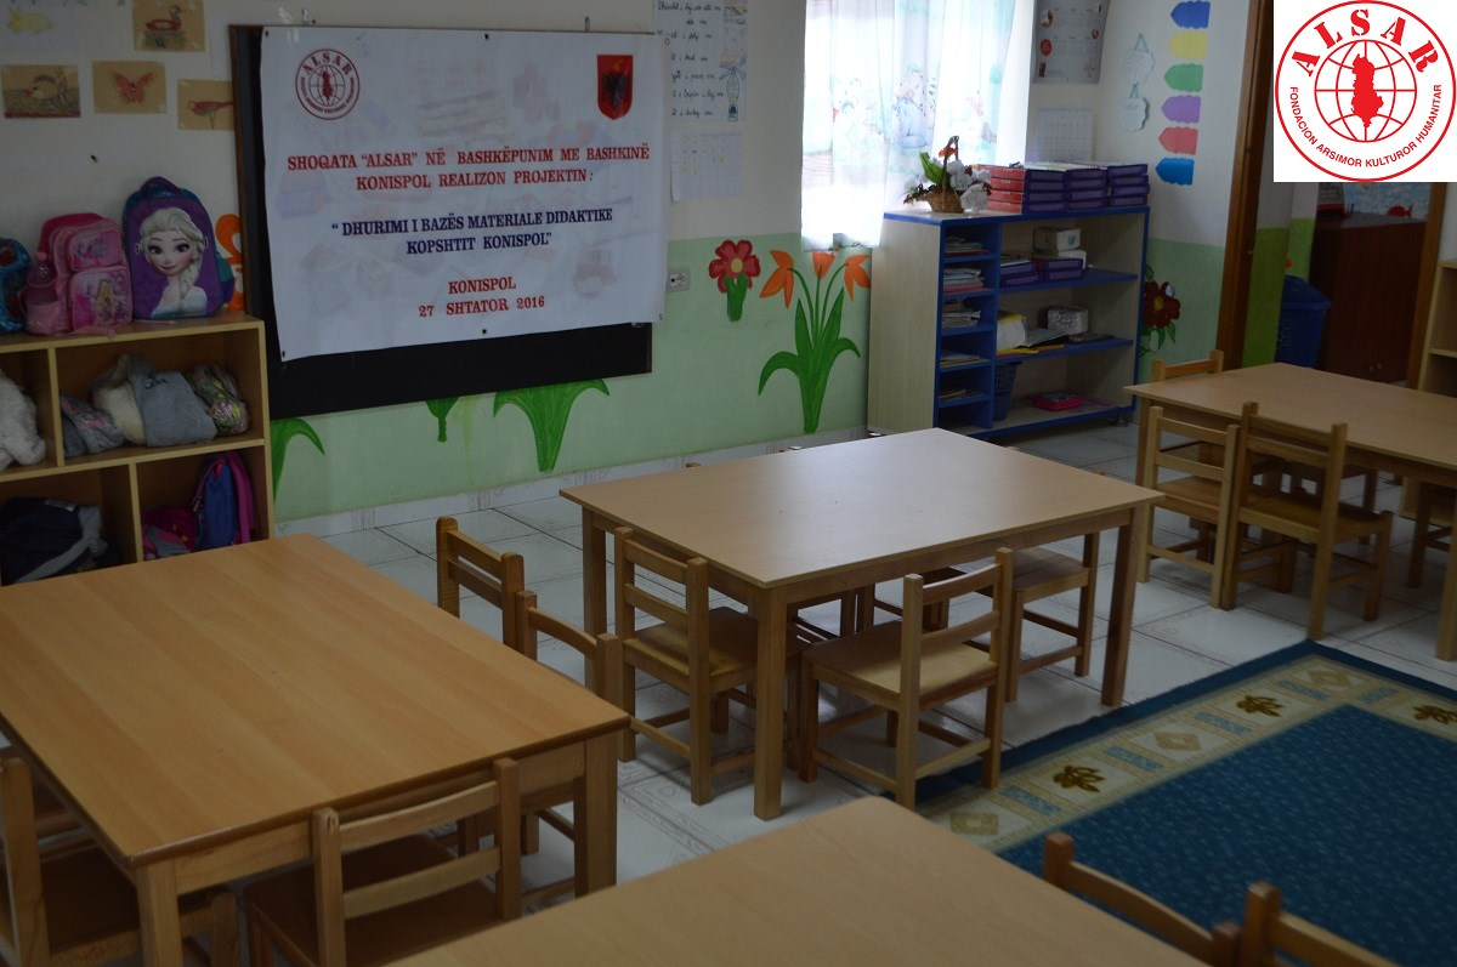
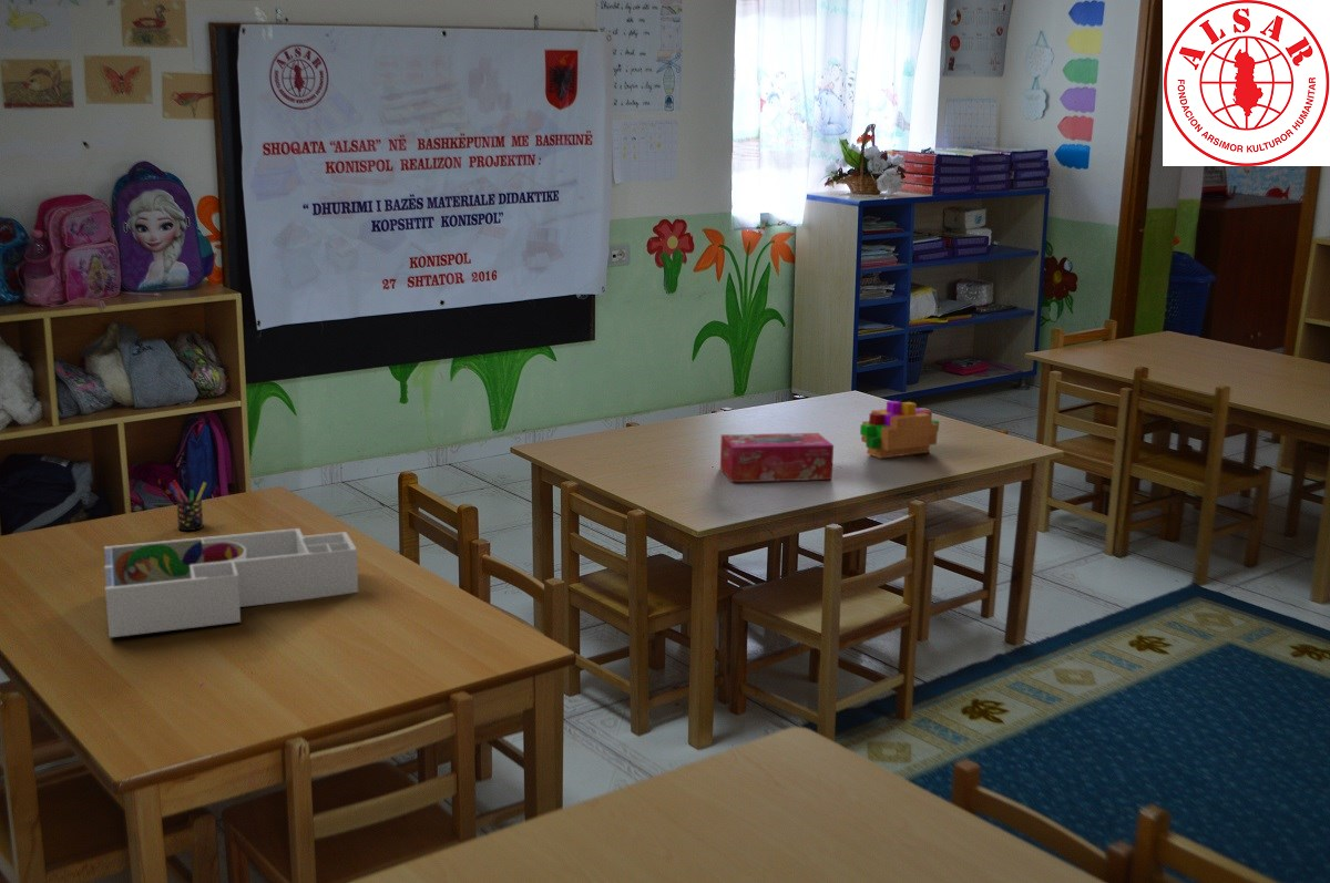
+ desk organizer (234, 576)
+ pen holder (187, 503)
+ hot dog (899, 428)
+ tissue box (776, 456)
